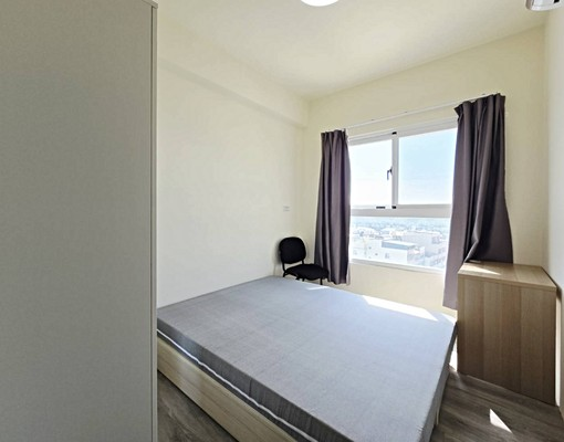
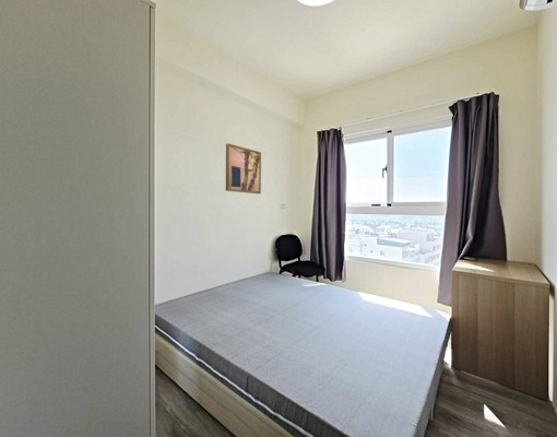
+ wall art (244, 169)
